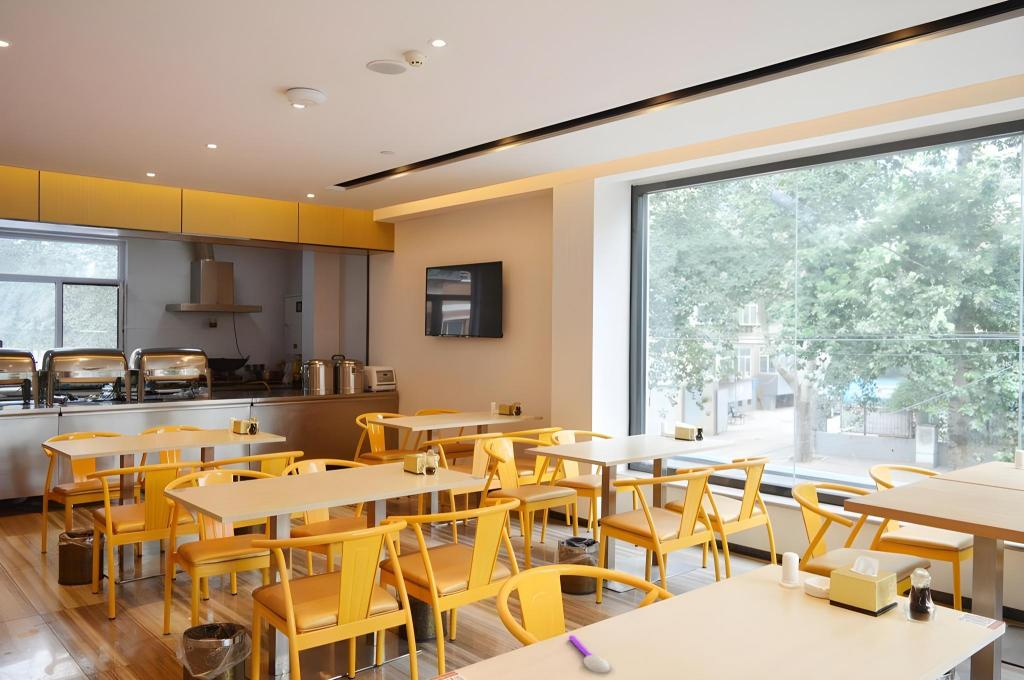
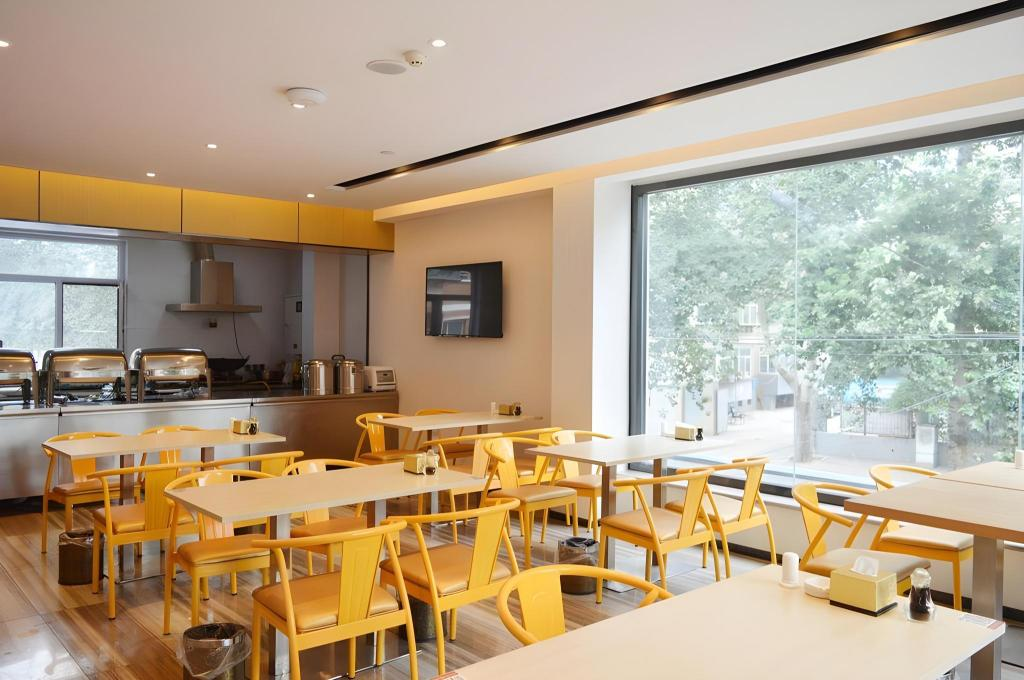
- spoon (586, 652)
